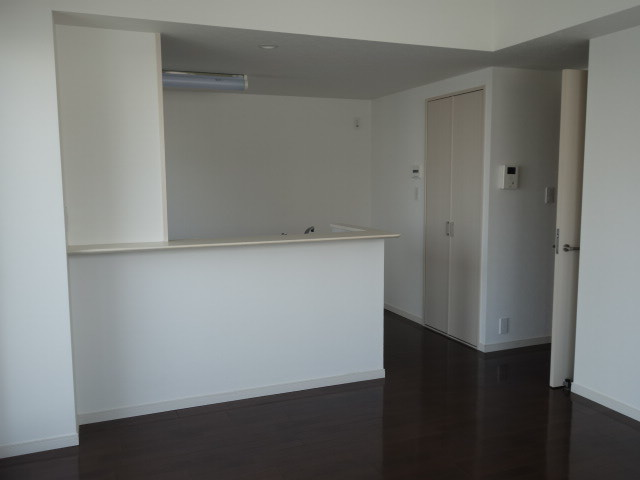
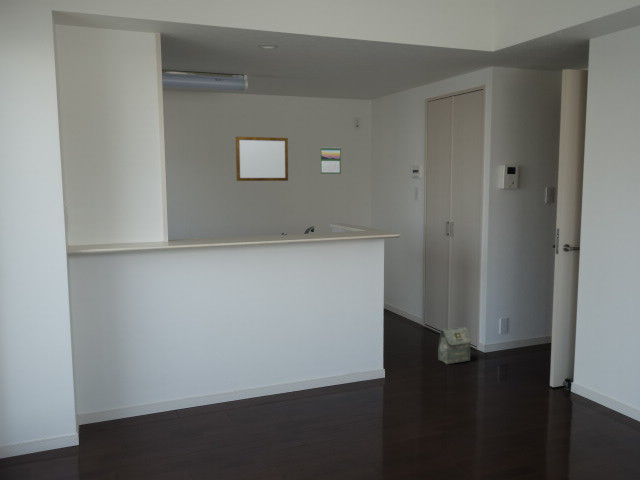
+ bag (454, 344)
+ calendar (330, 160)
+ writing board (262, 159)
